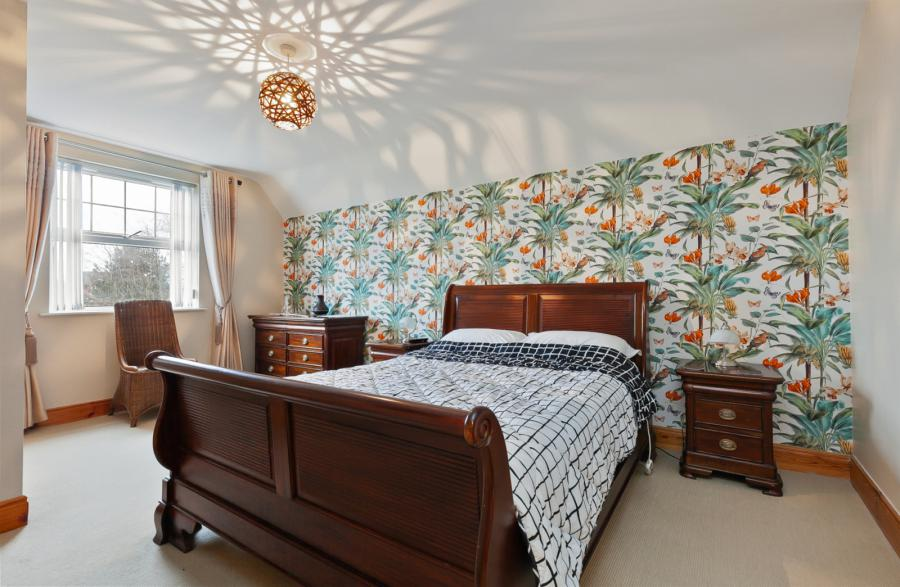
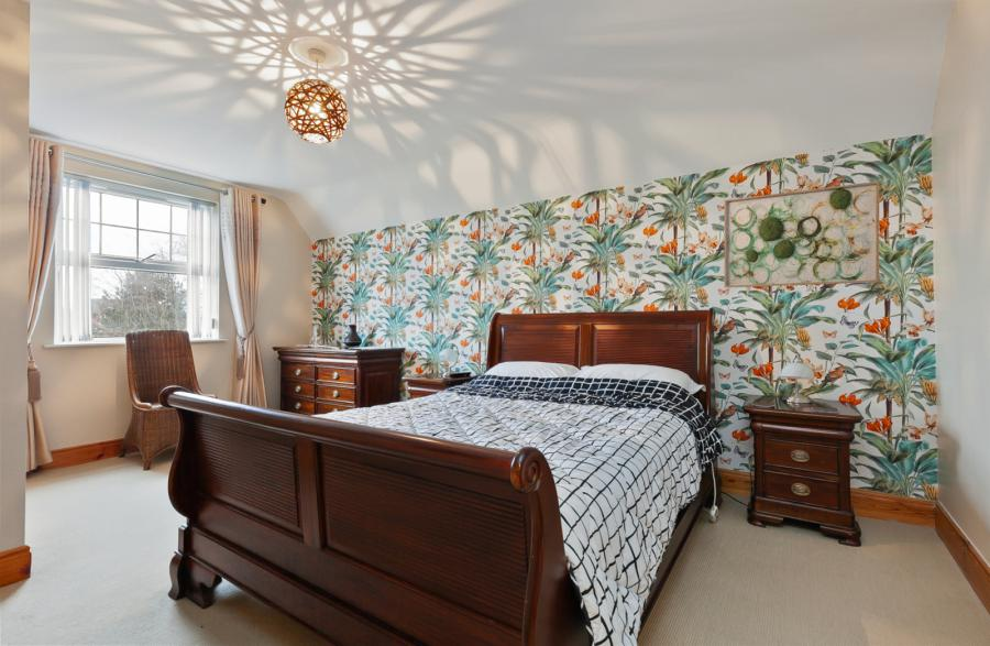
+ wall art (795, 238)
